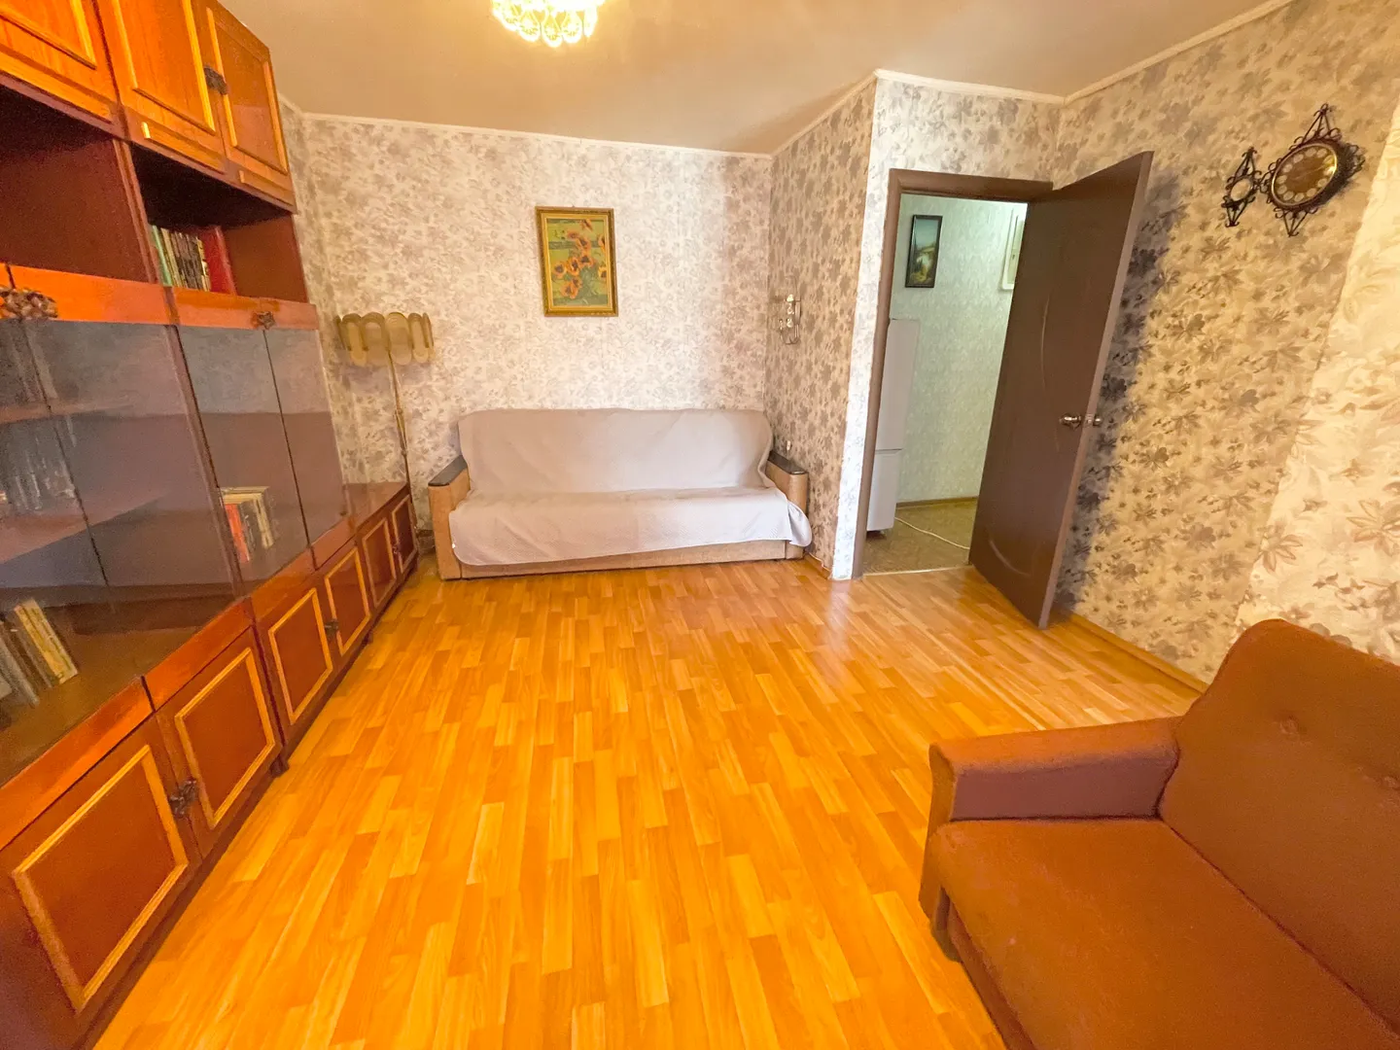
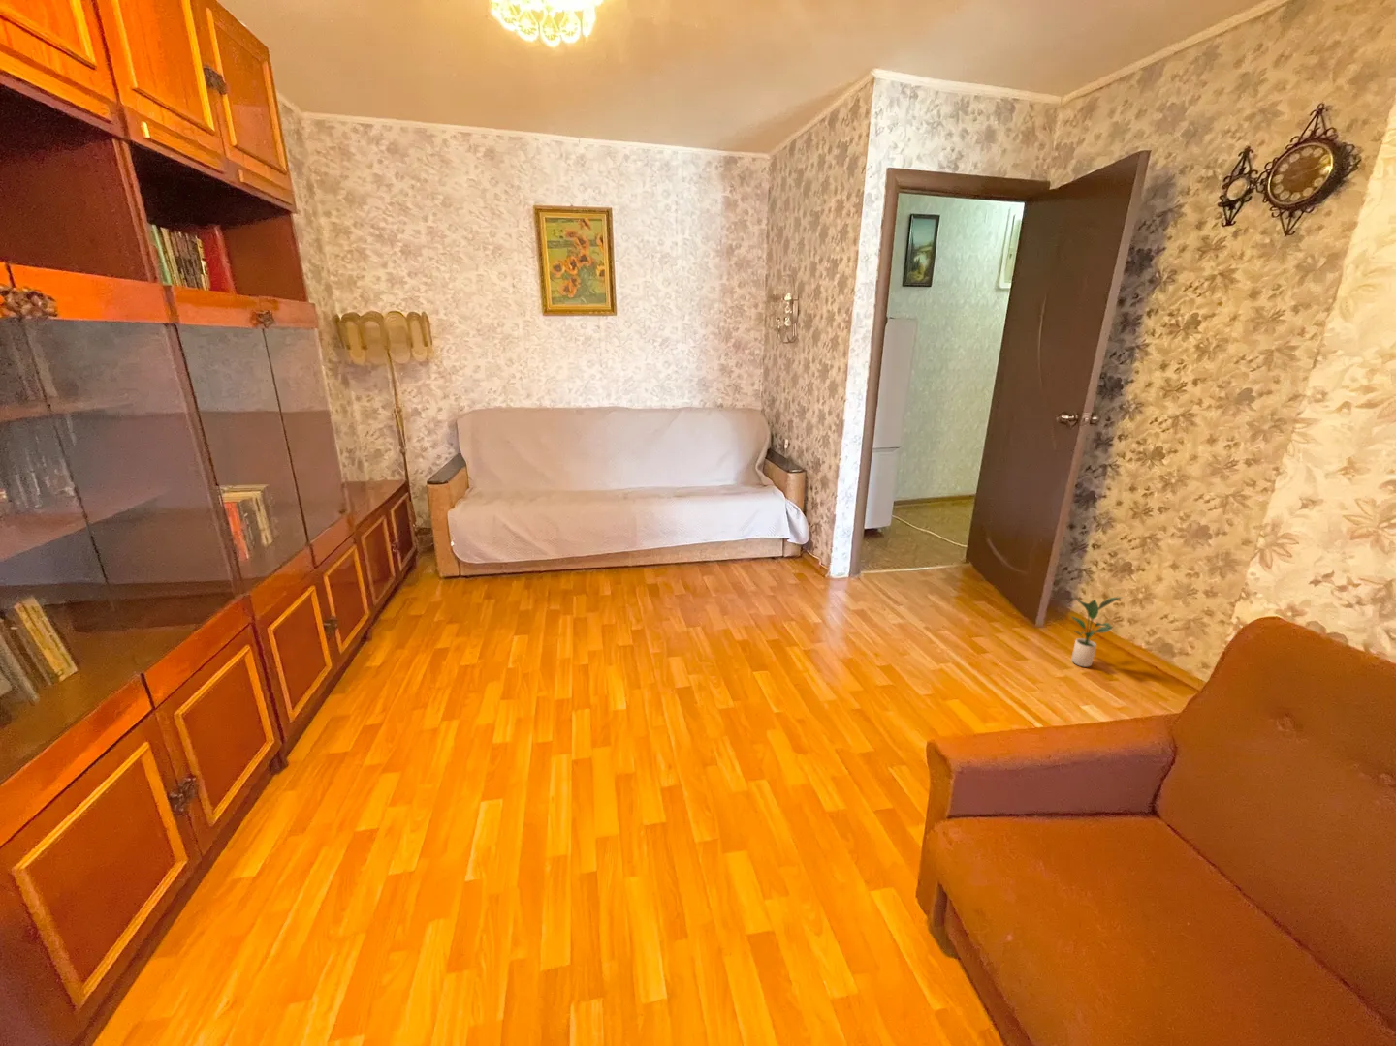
+ potted plant (1089, 626)
